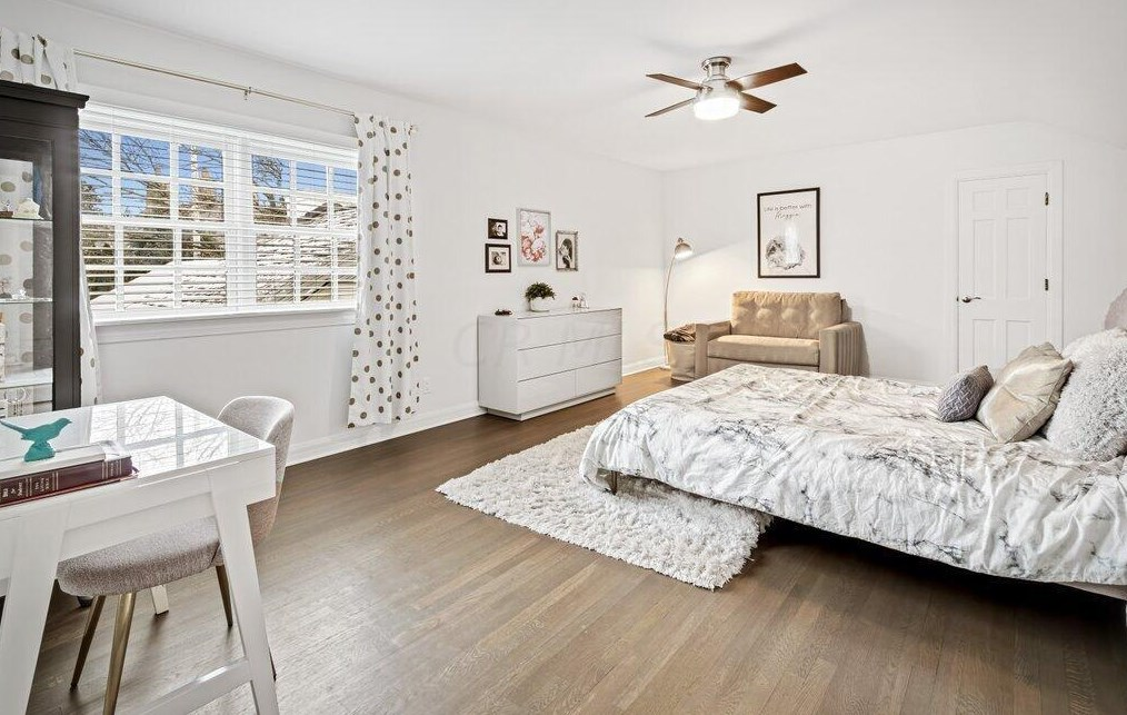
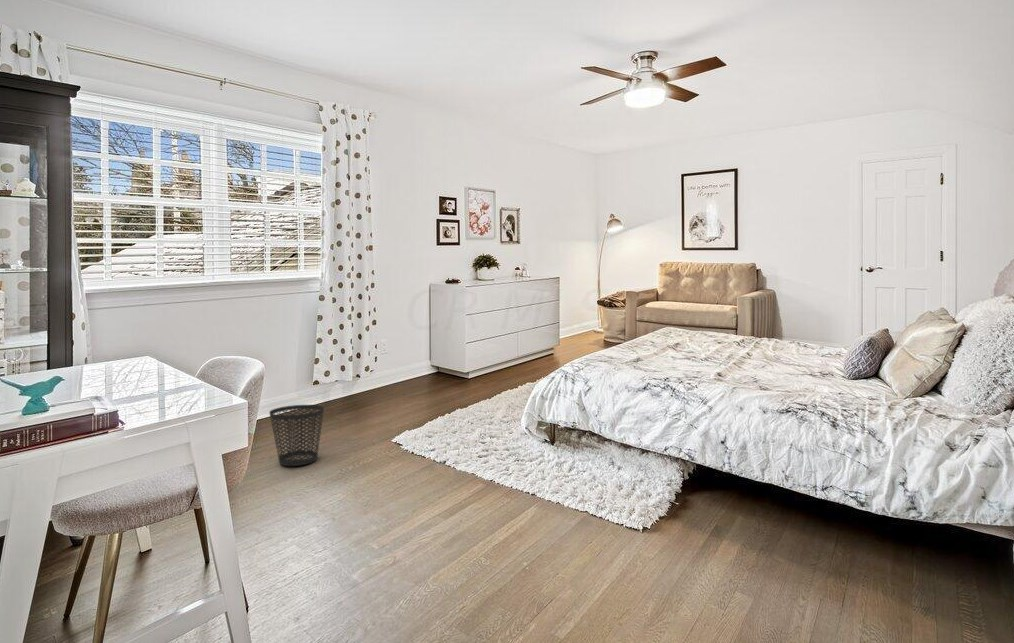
+ wastebasket (297, 435)
